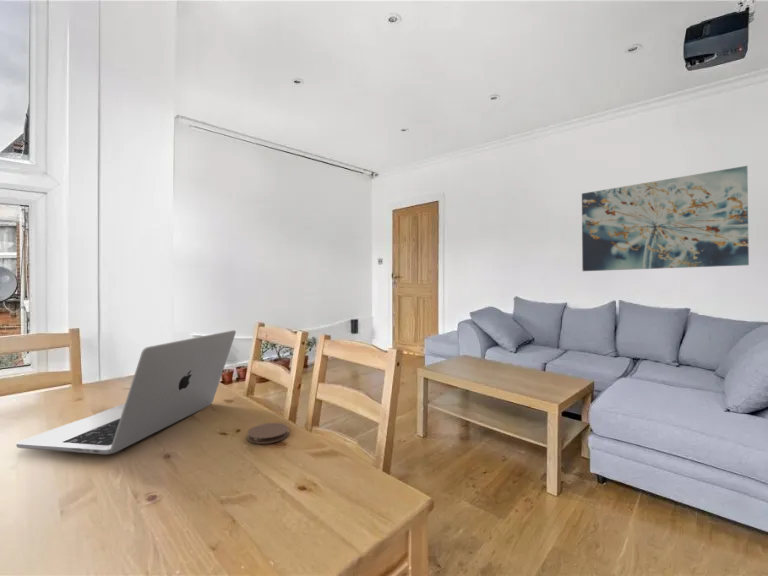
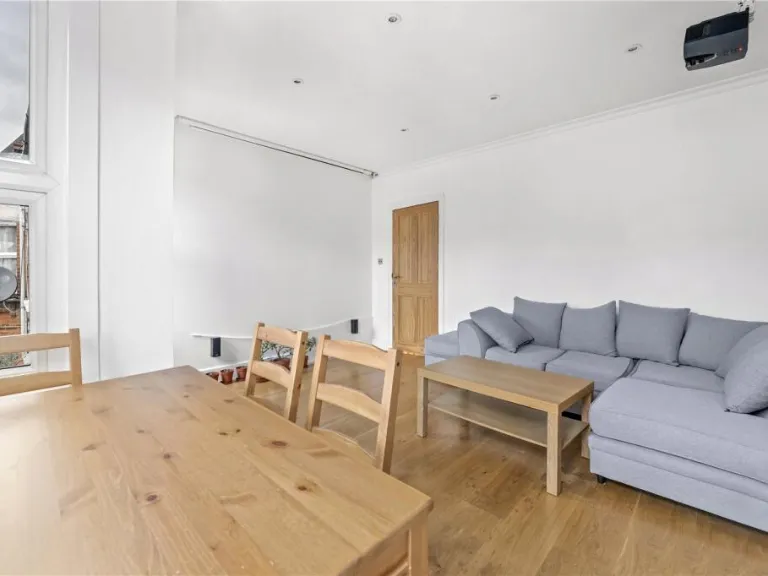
- coaster (268, 432)
- wall art (655, 225)
- laptop (142, 380)
